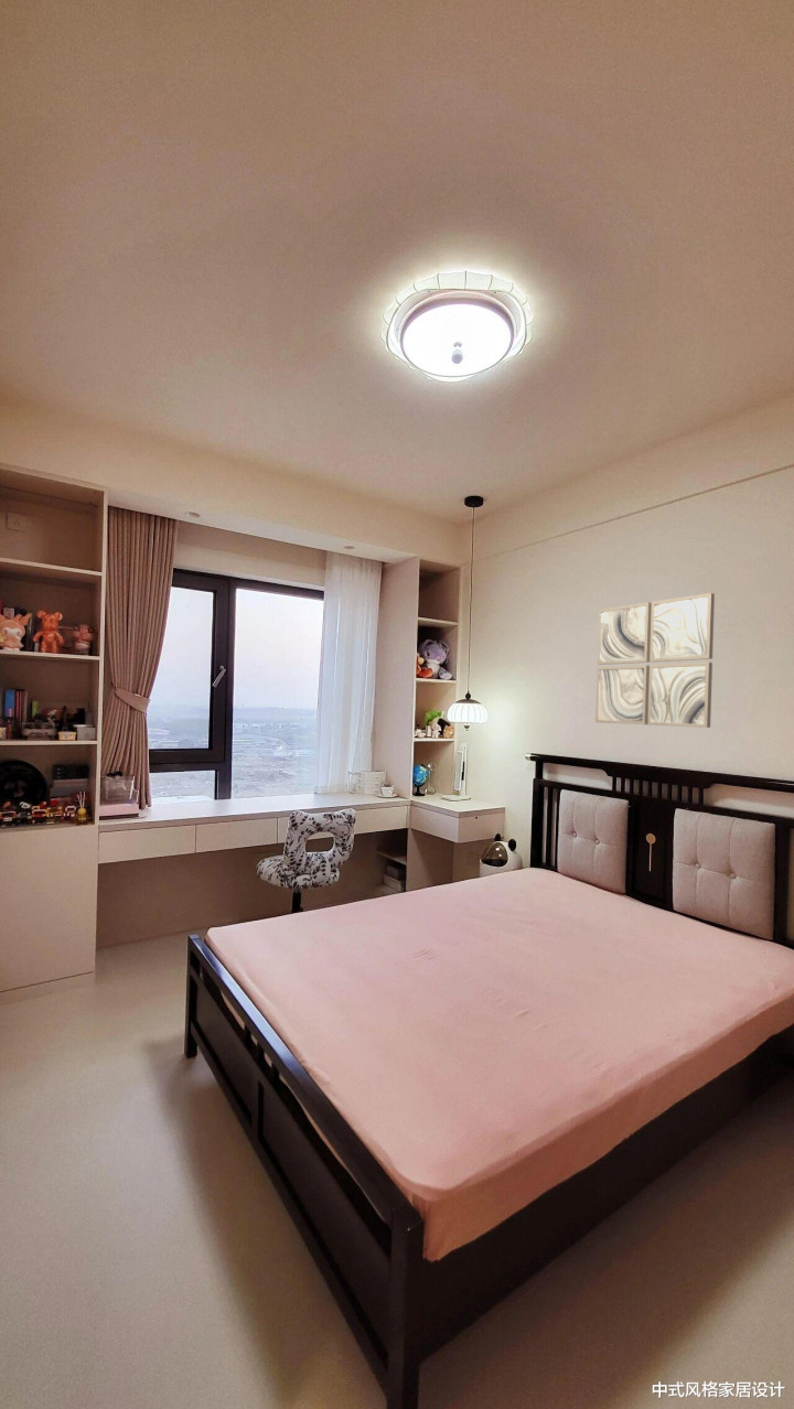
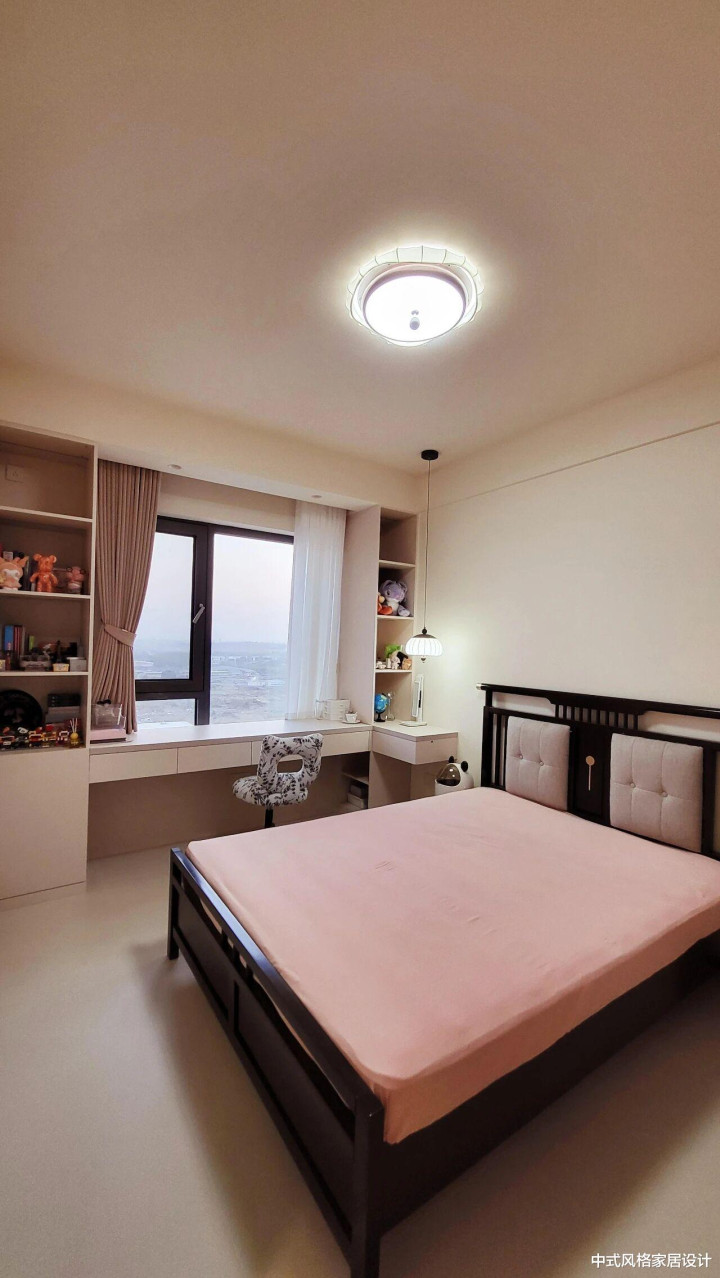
- wall art (648, 662)
